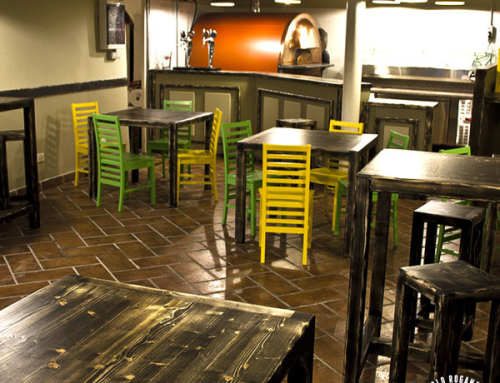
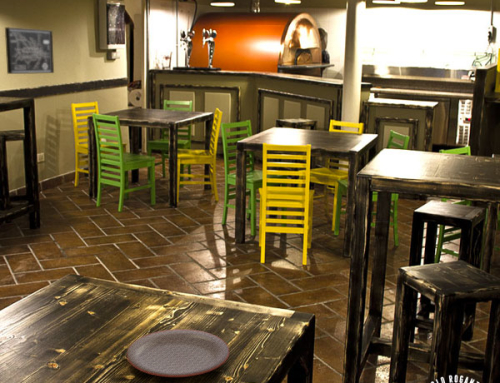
+ wall art (30, 51)
+ plate (178, 354)
